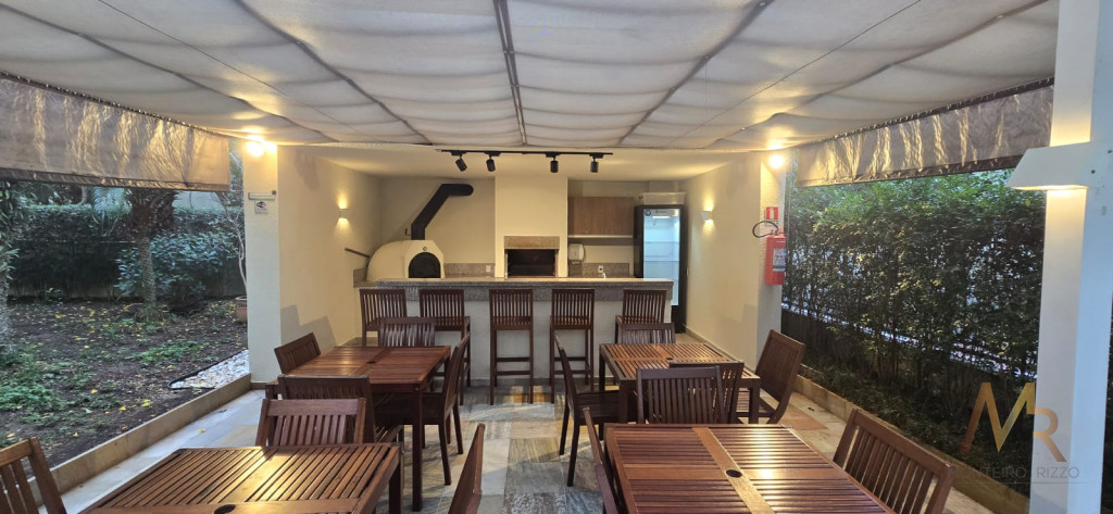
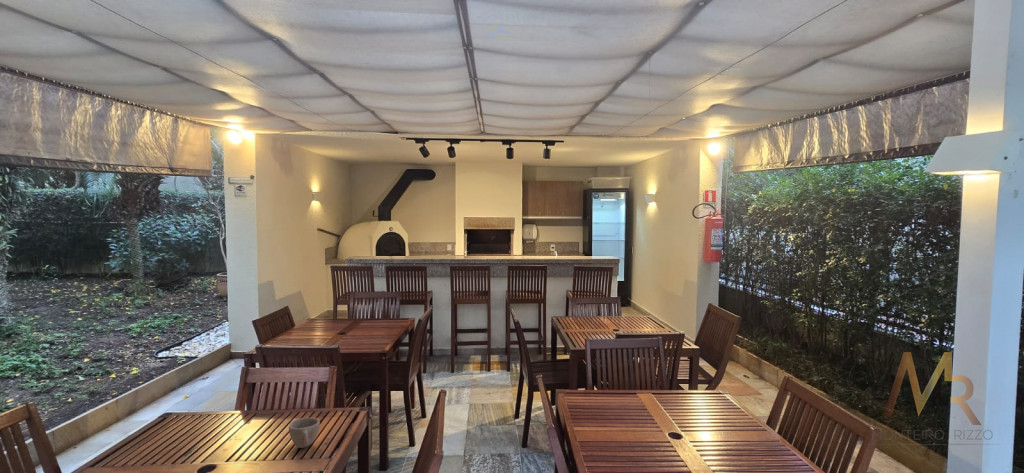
+ cup (305, 435)
